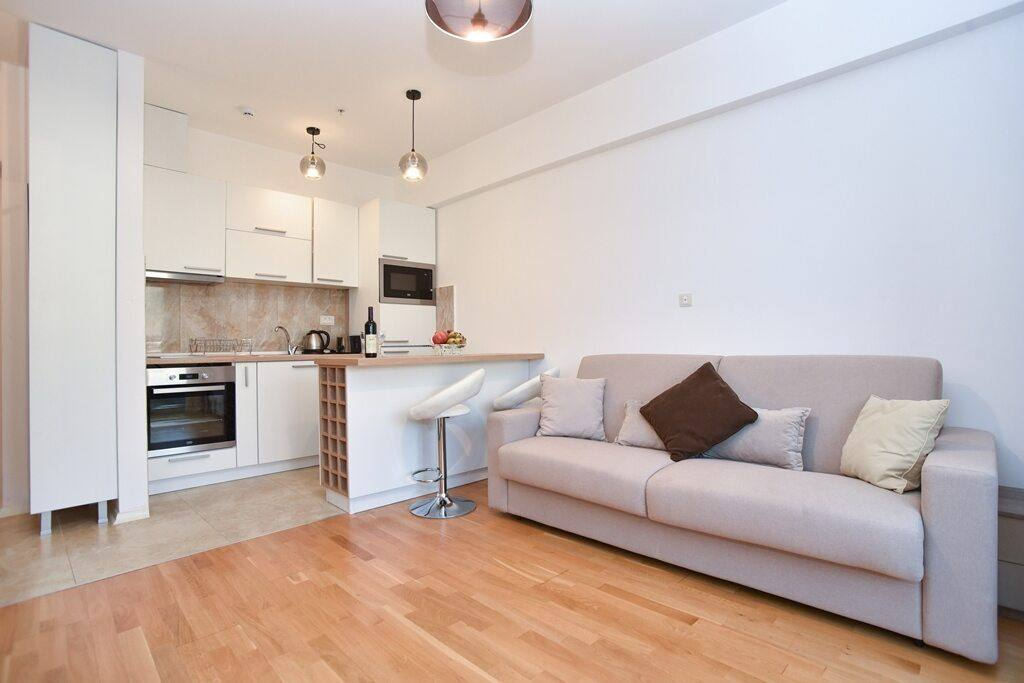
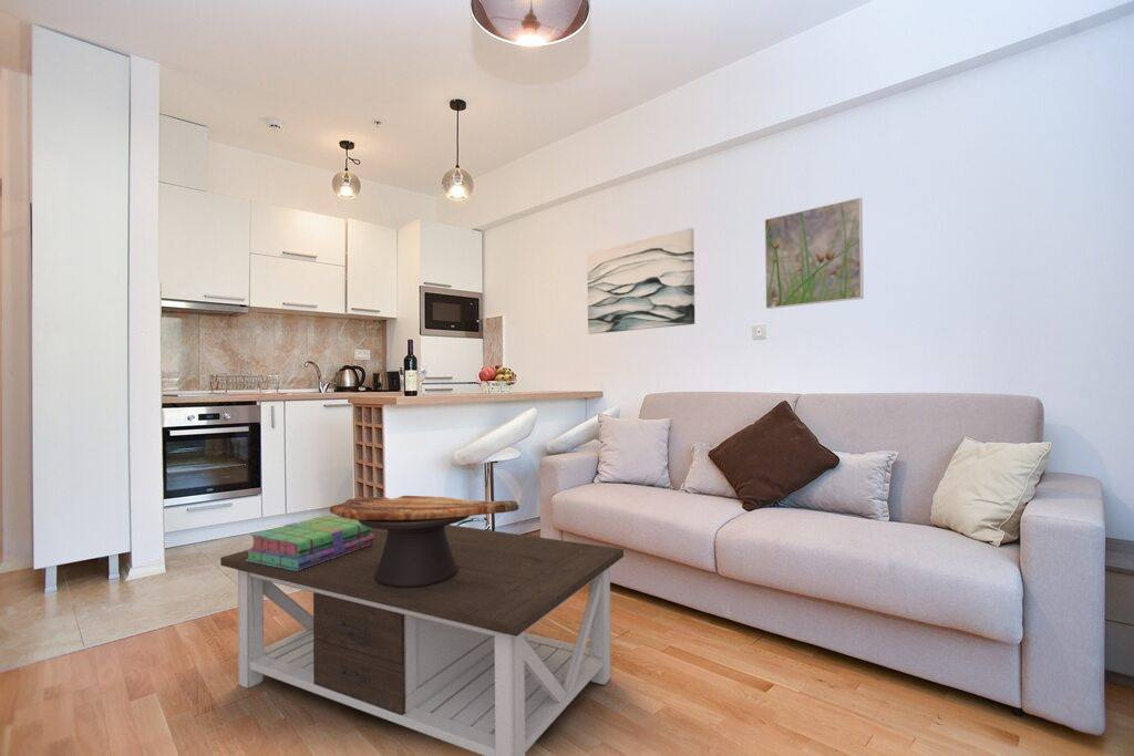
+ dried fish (424, 538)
+ stack of books (312, 539)
+ wall art (636, 284)
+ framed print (811, 256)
+ coffee table (425, 617)
